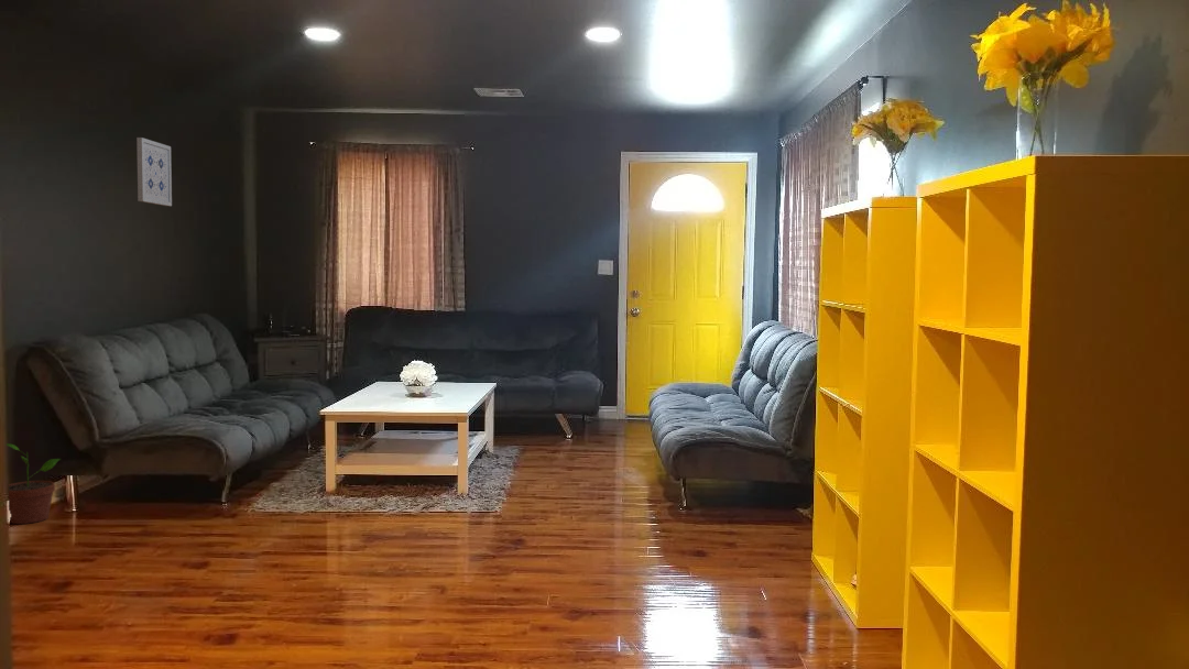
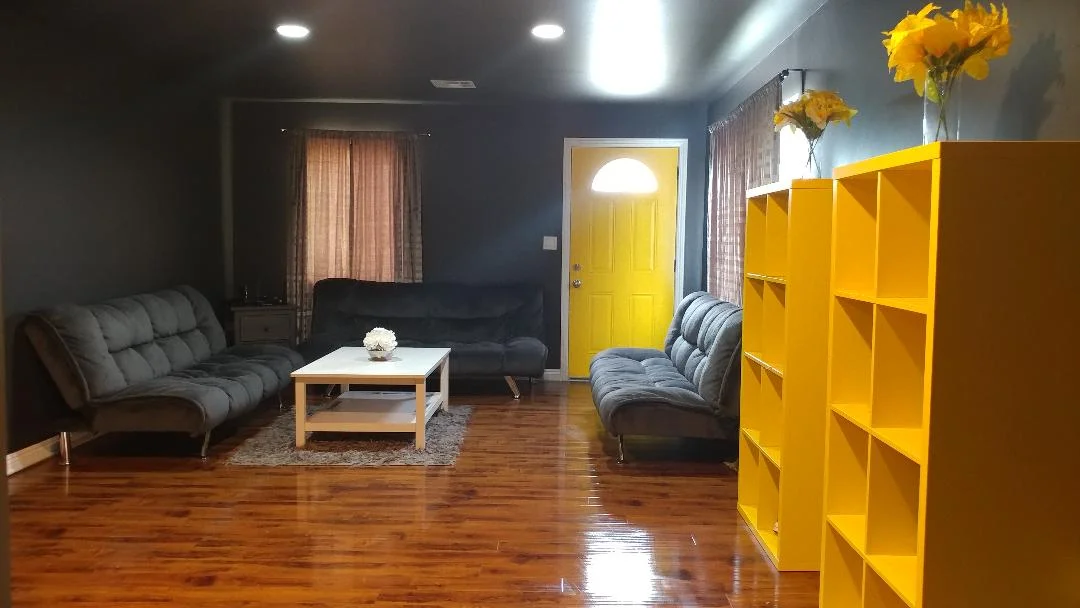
- potted plant (28, 480)
- wall art (154, 173)
